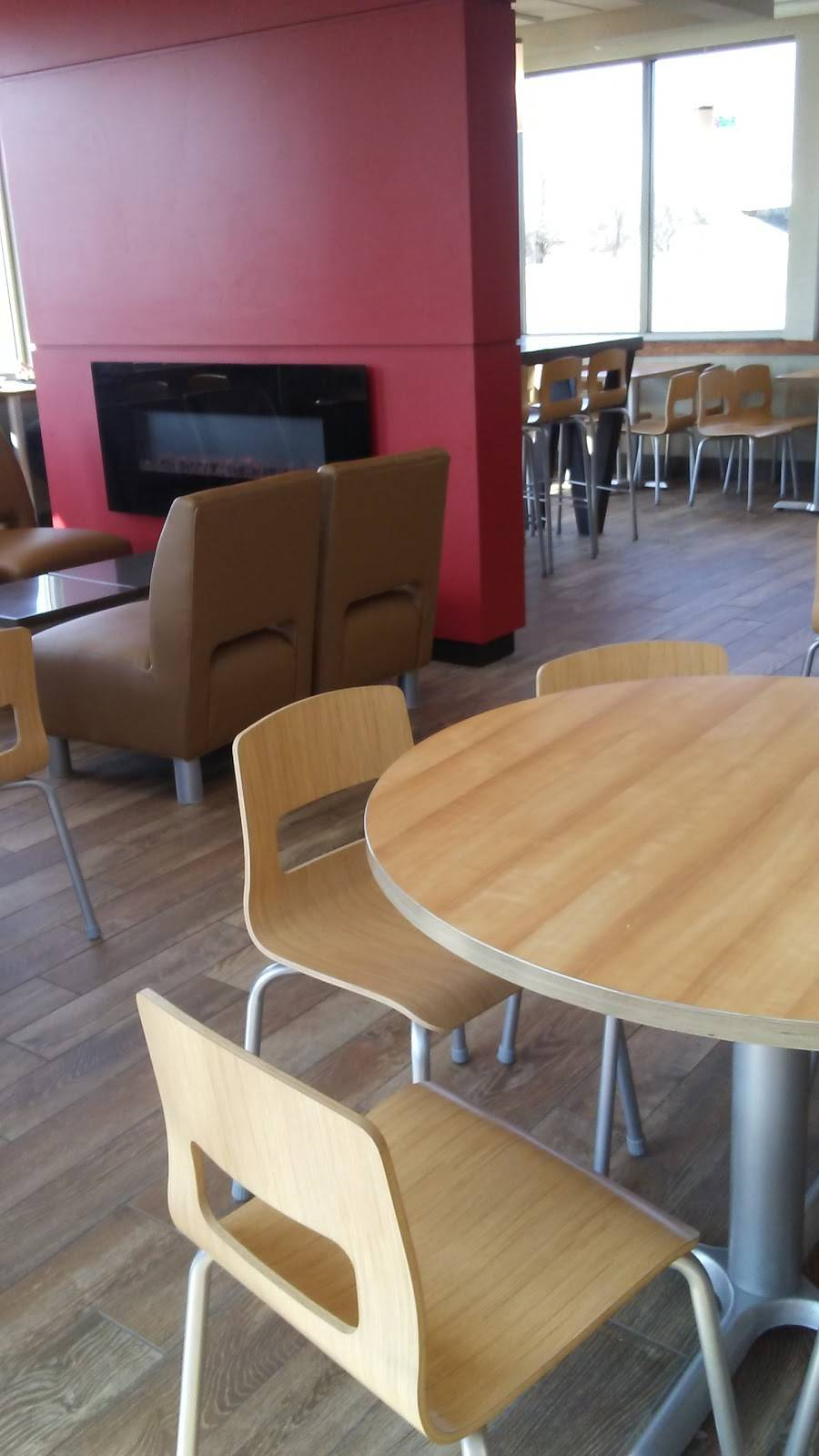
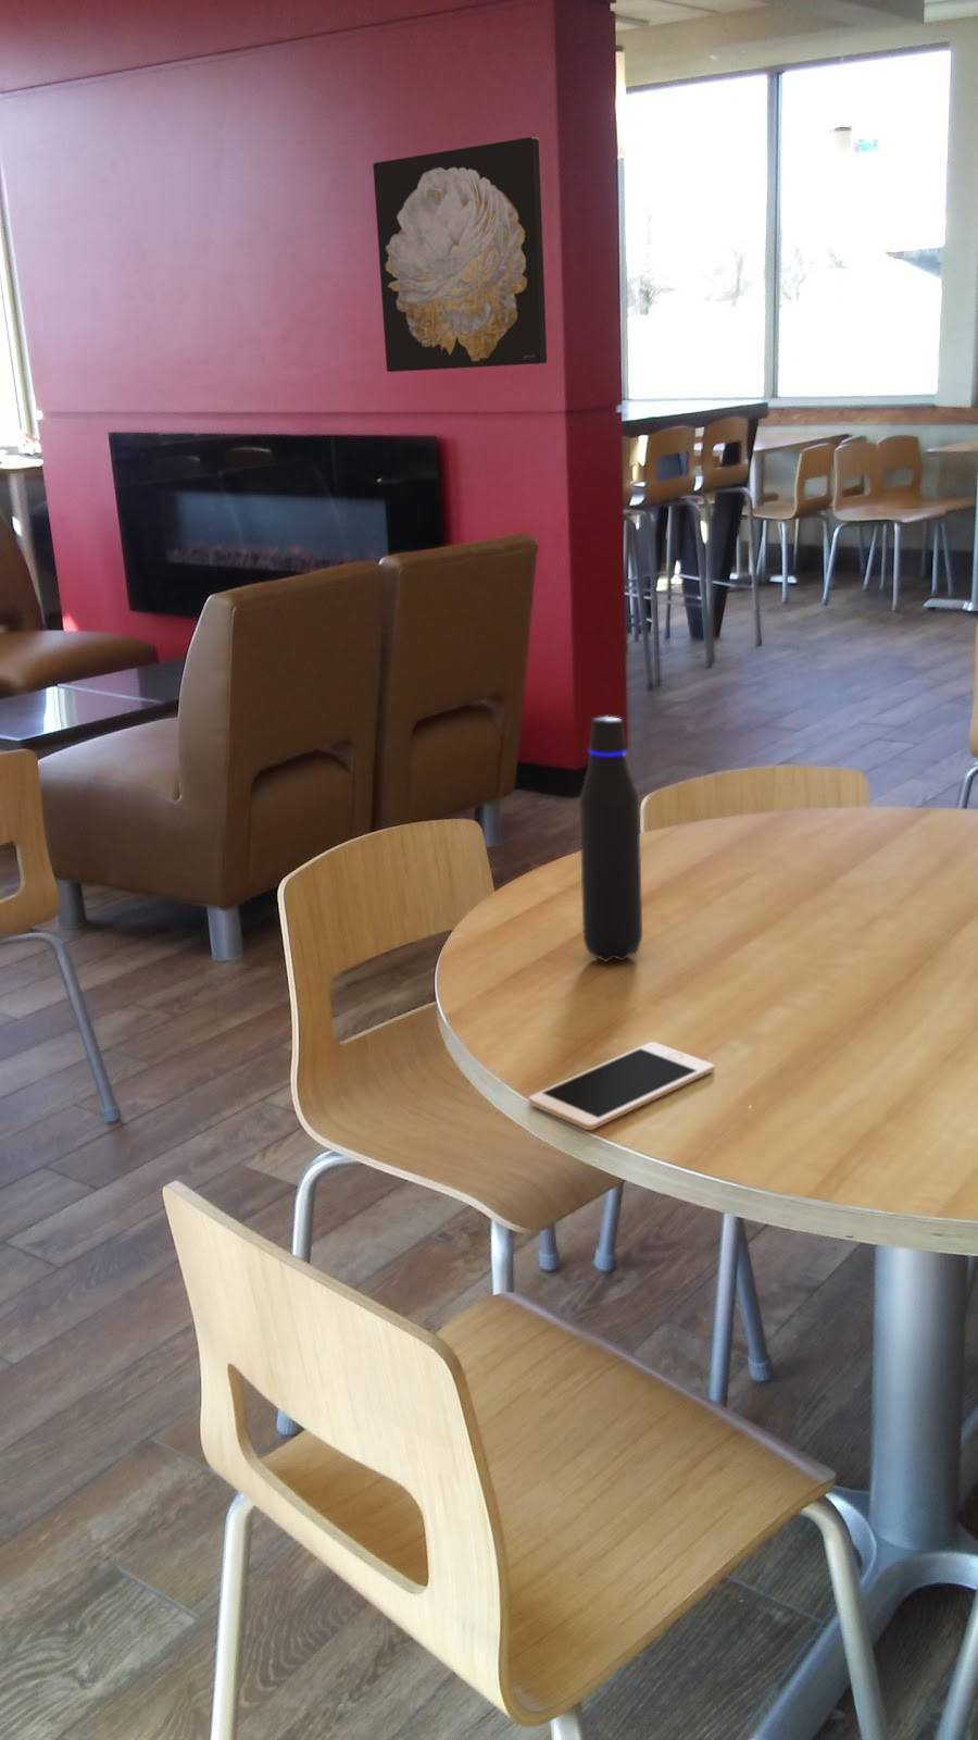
+ wall art (459, 261)
+ water bottle (610, 840)
+ cell phone (622, 1083)
